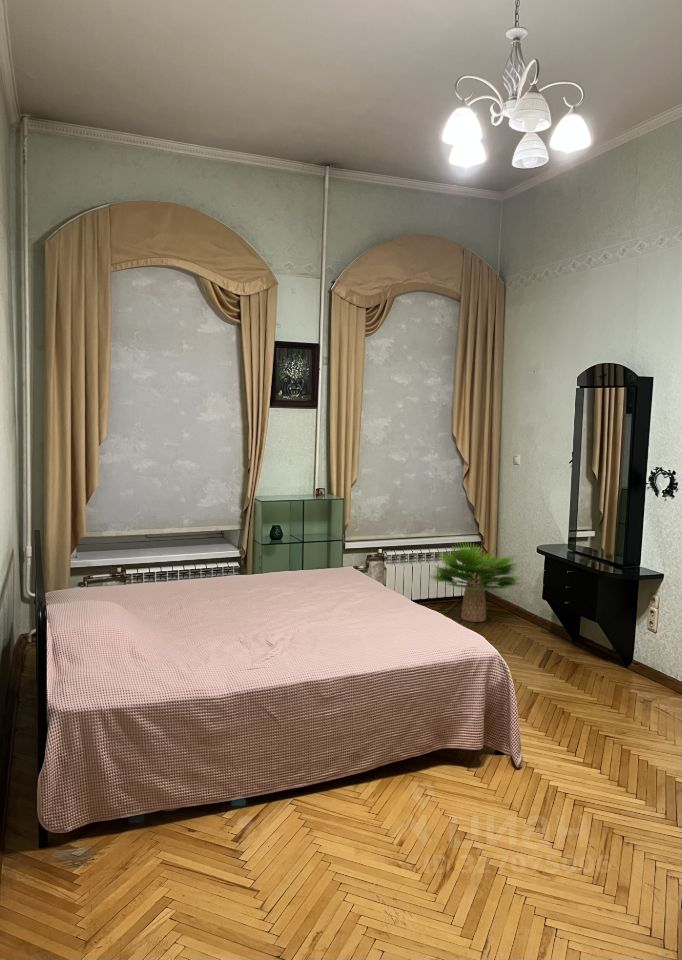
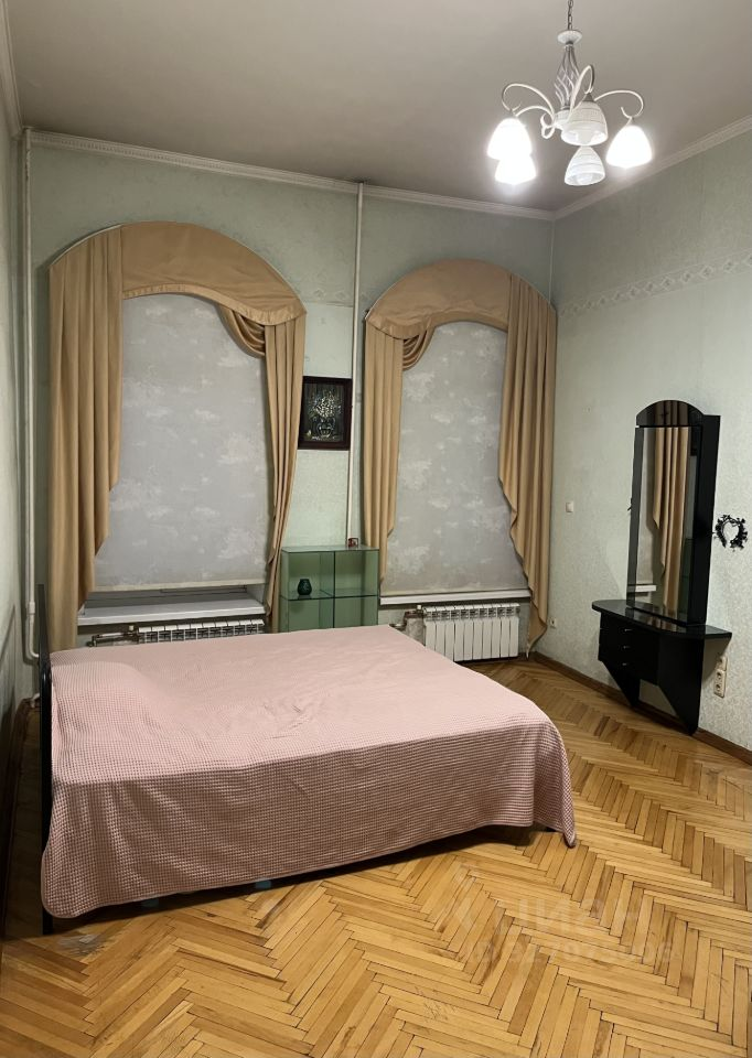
- potted plant (474, 578)
